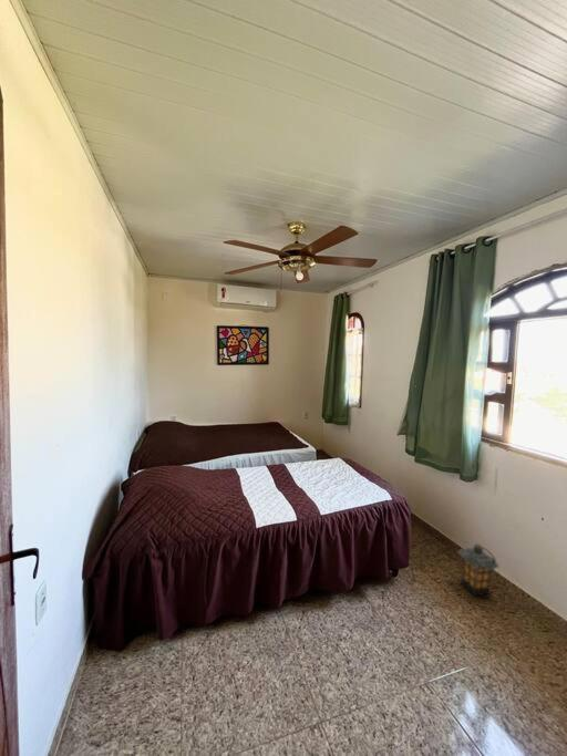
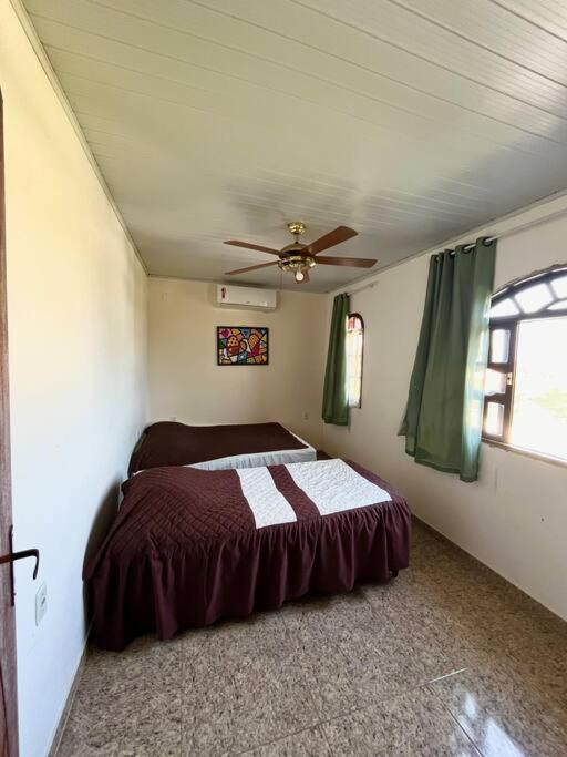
- lantern (478, 568)
